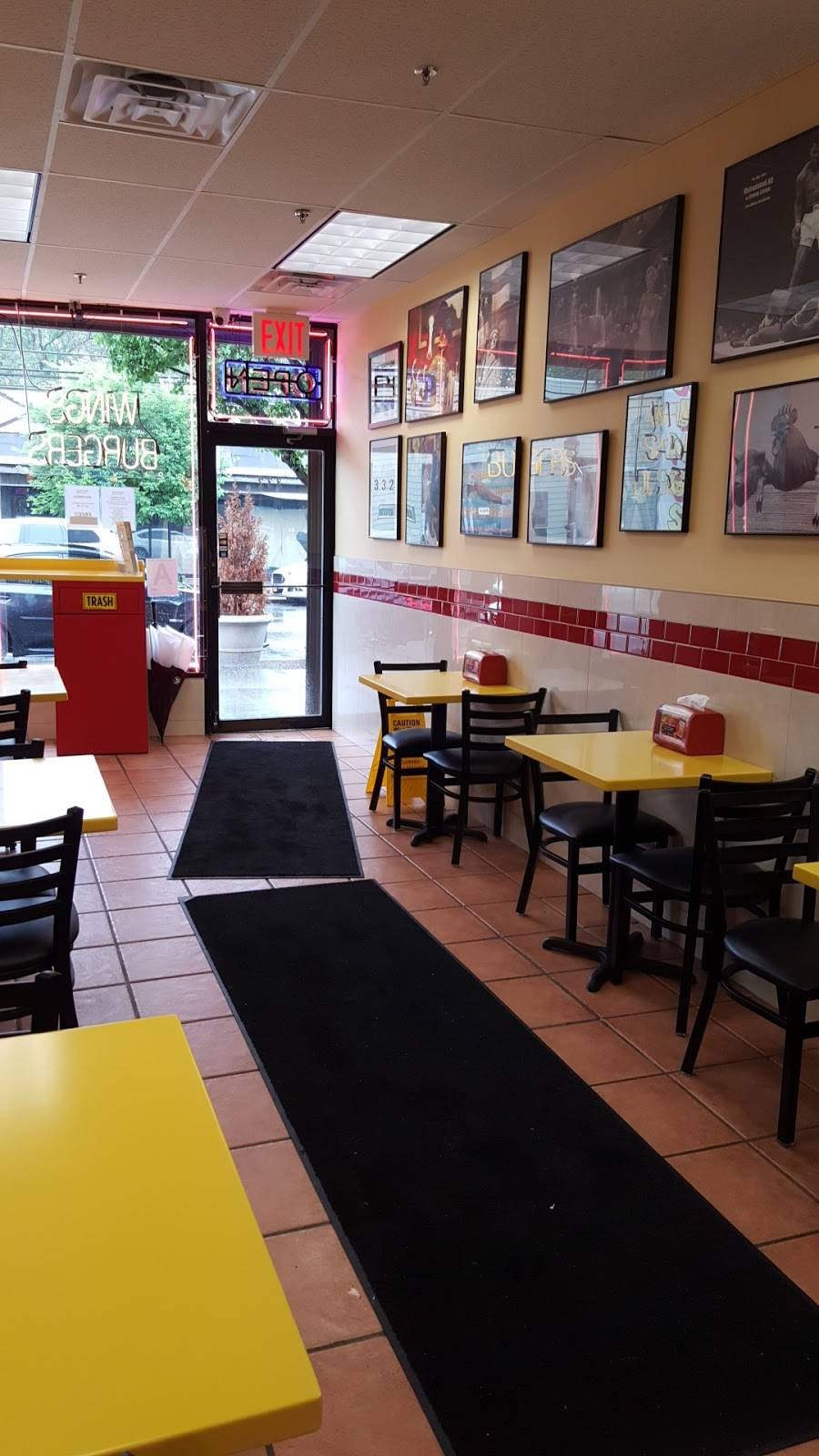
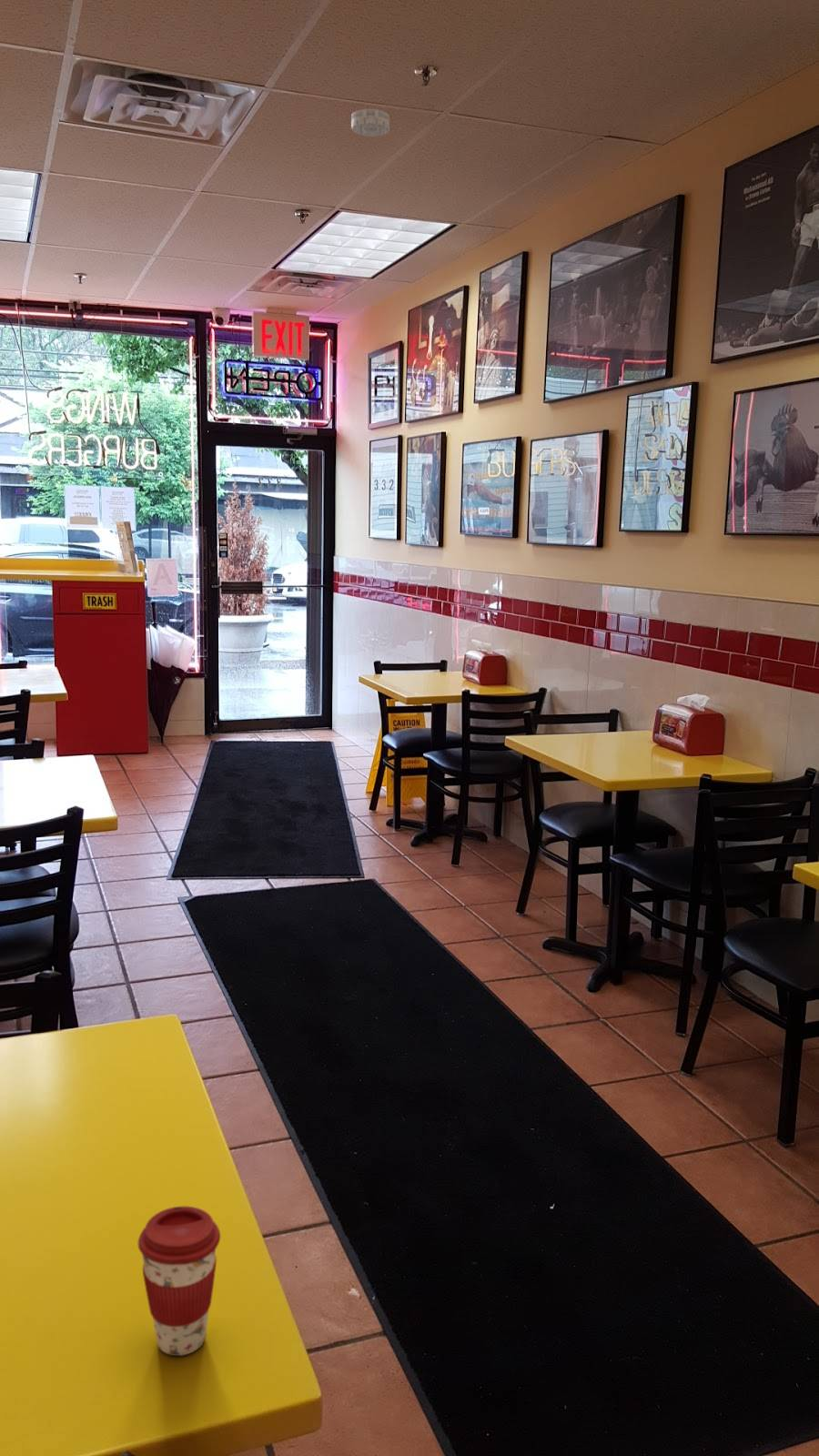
+ smoke detector (370, 121)
+ coffee cup (180, 1282)
